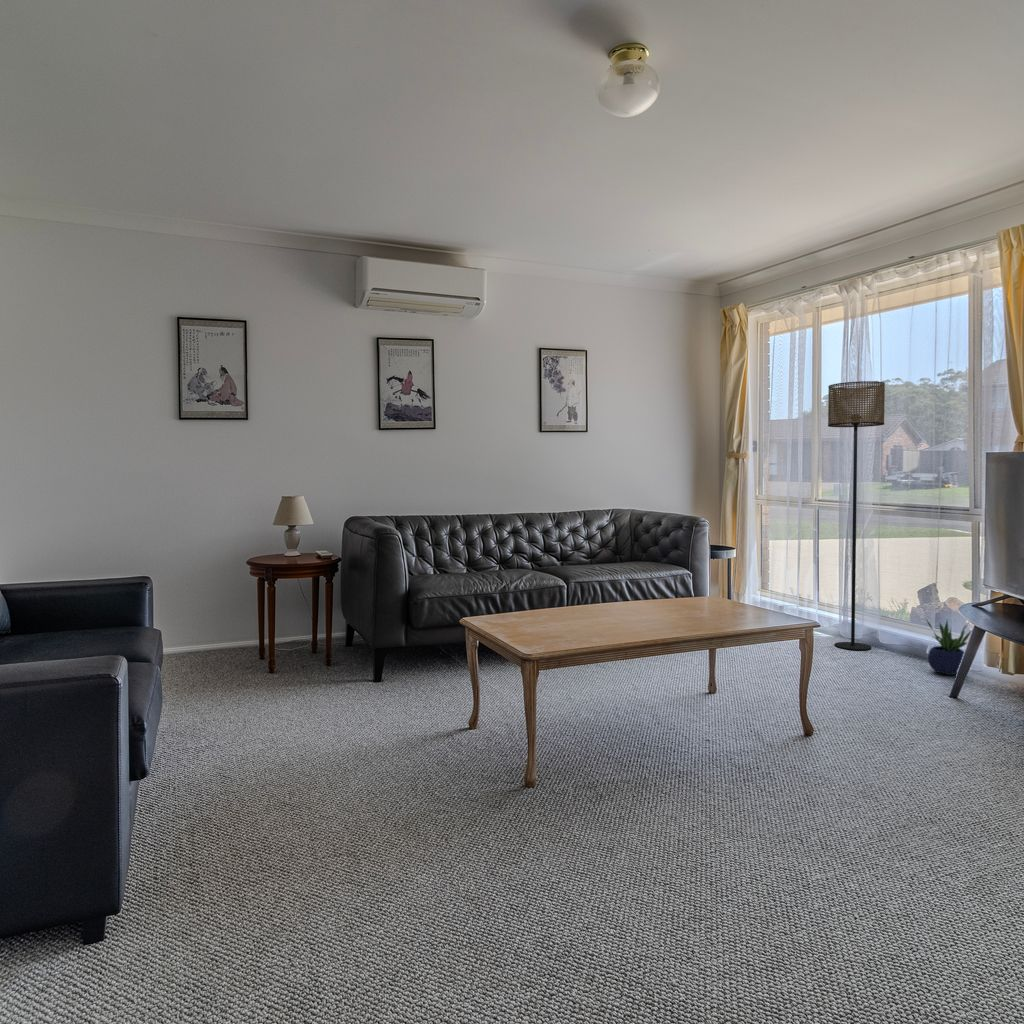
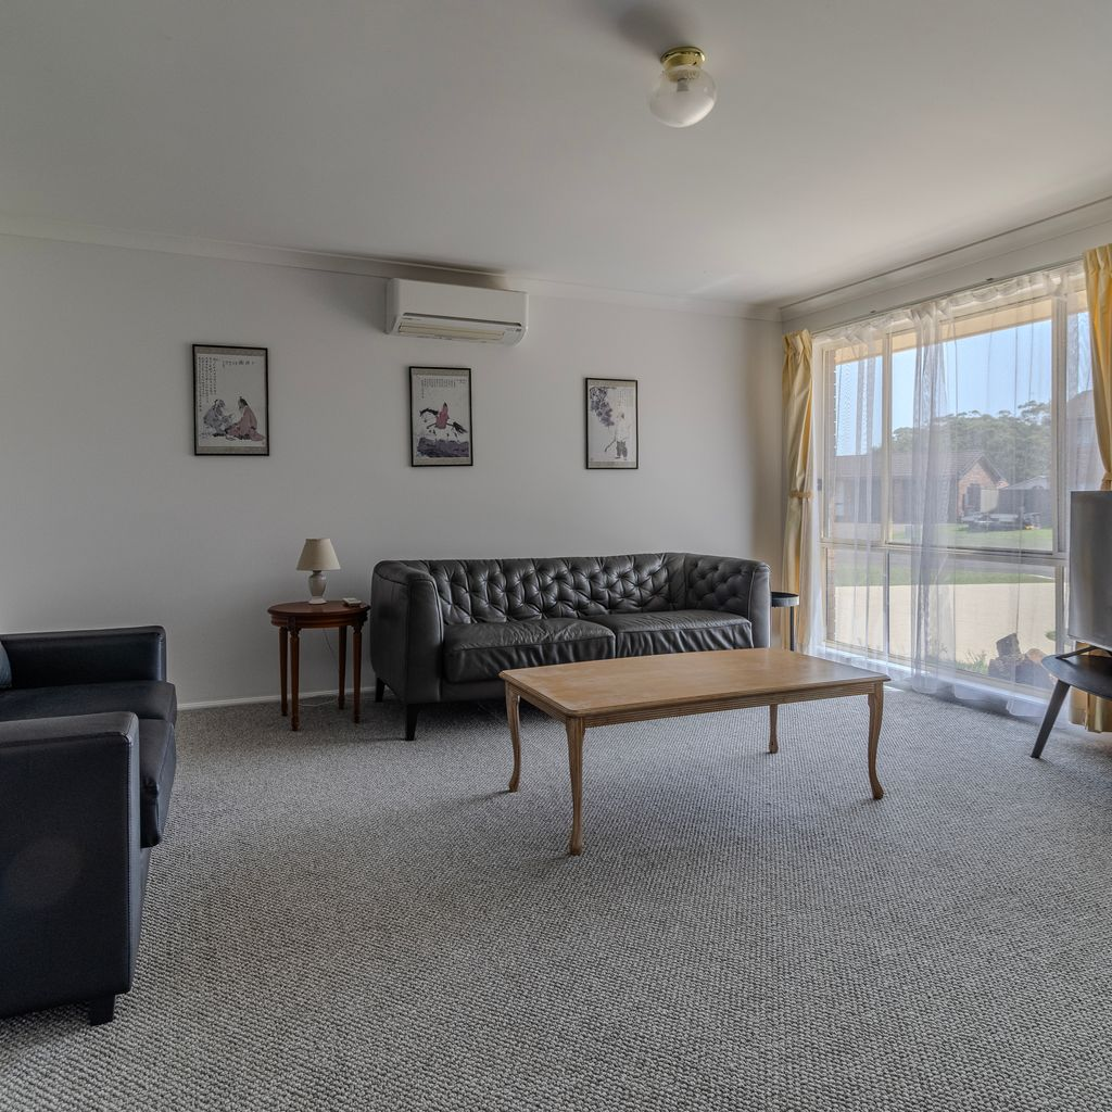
- potted plant (951, 646)
- floor lamp (854, 516)
